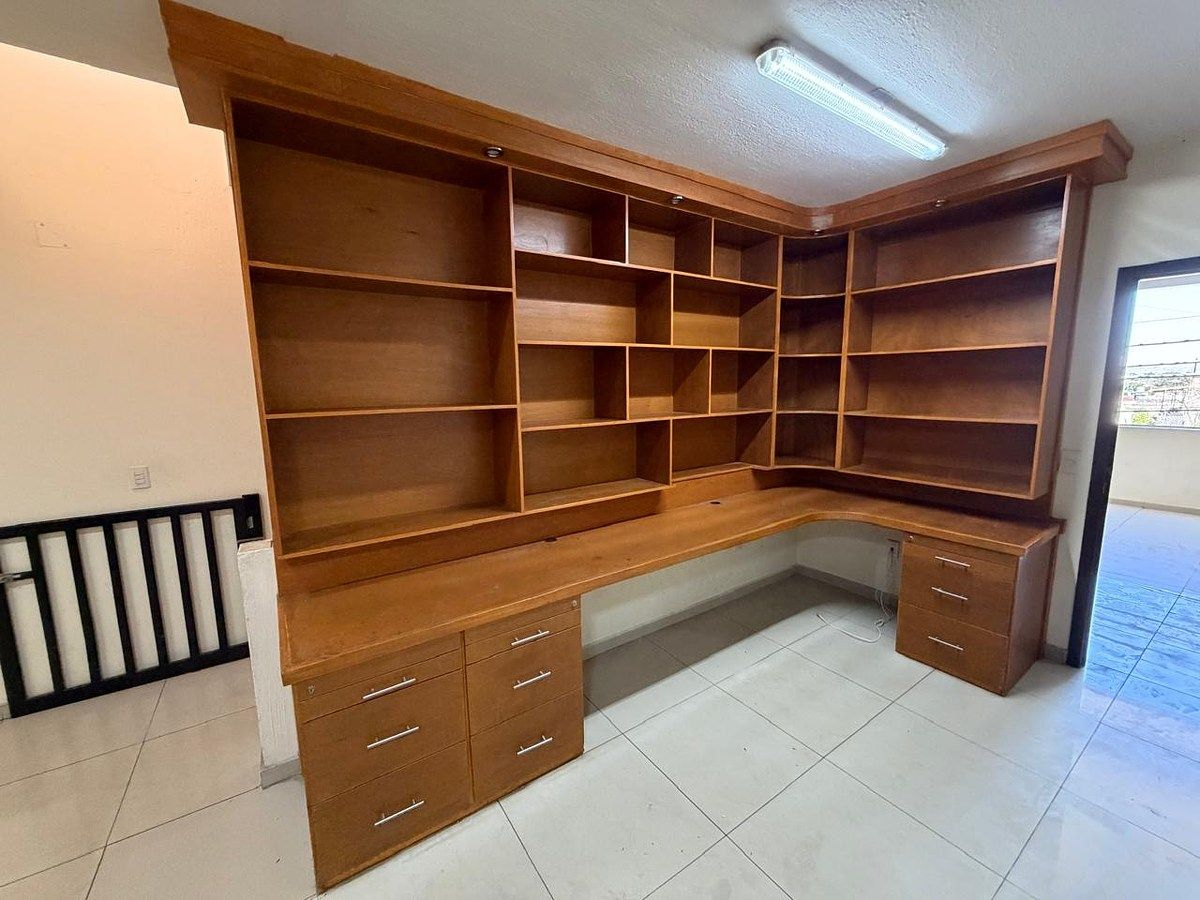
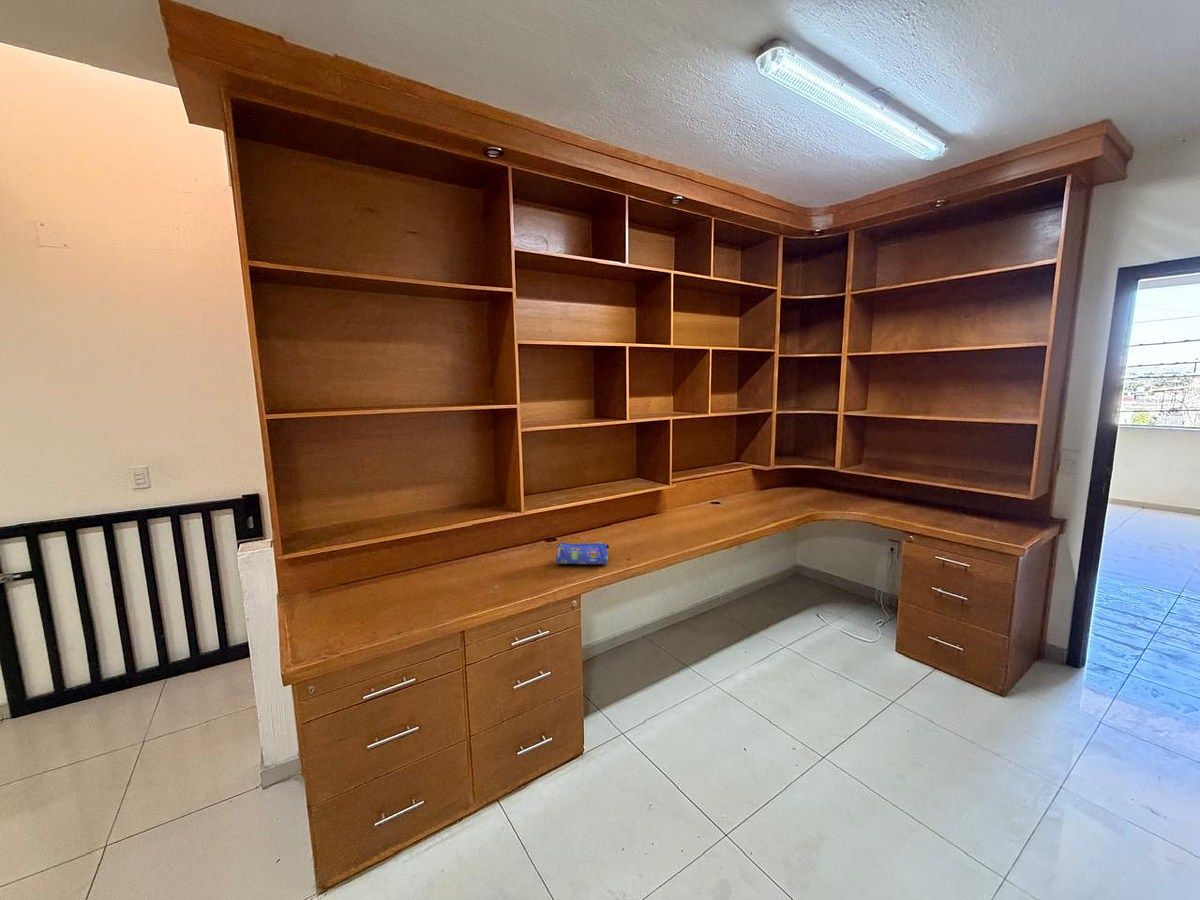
+ pencil case (582, 552)
